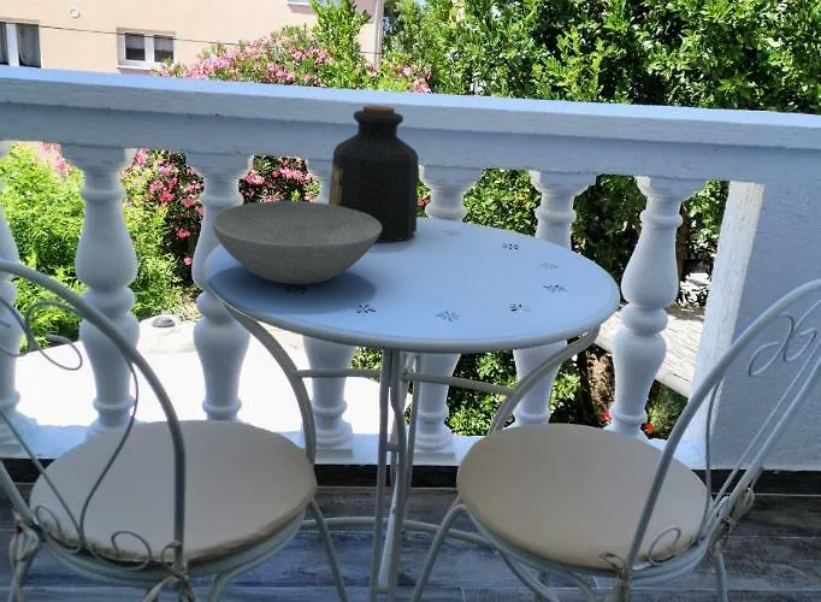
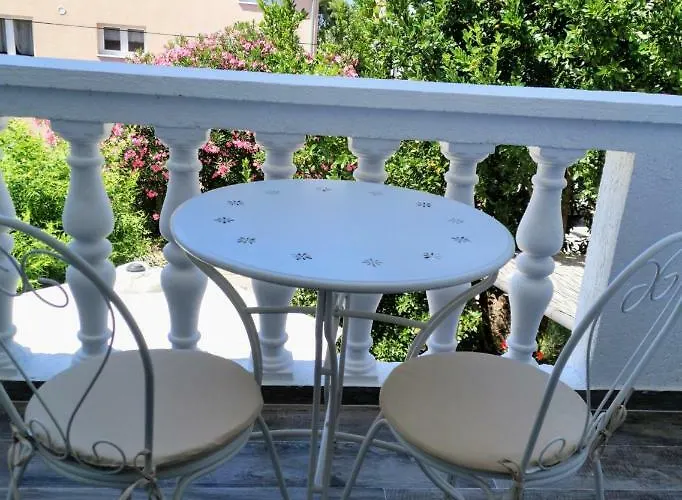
- bottle (374, 170)
- bowl (296, 247)
